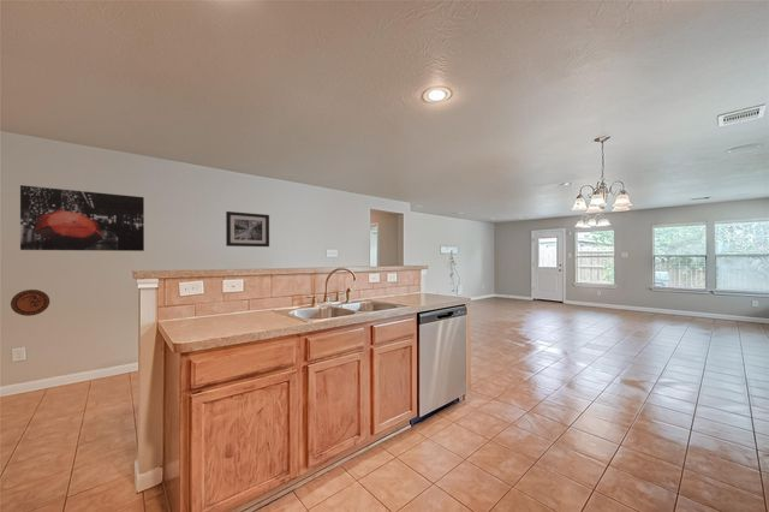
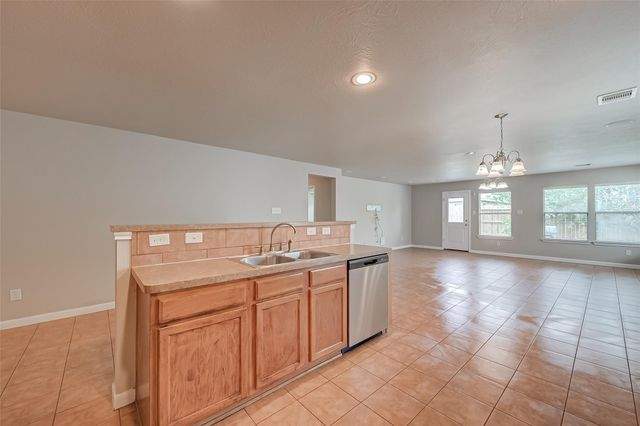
- wall art (248, 230)
- decorative plate (30, 302)
- wall art (88, 221)
